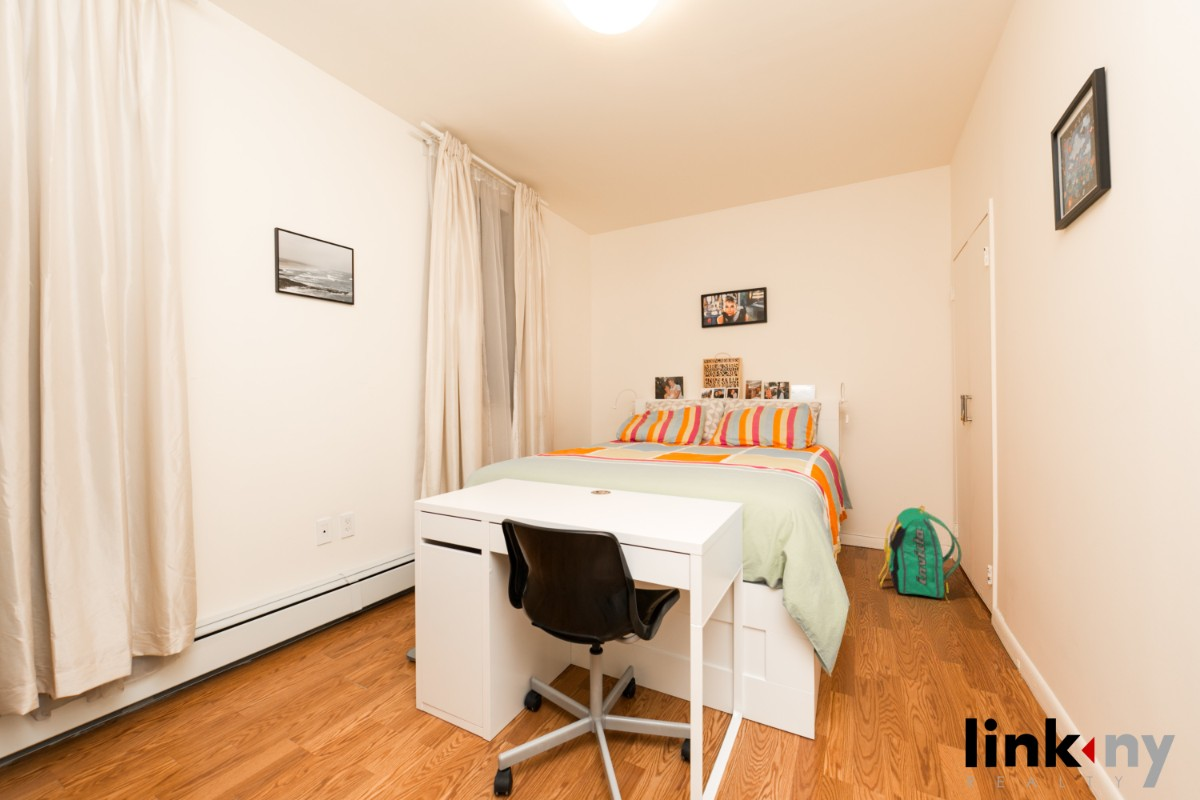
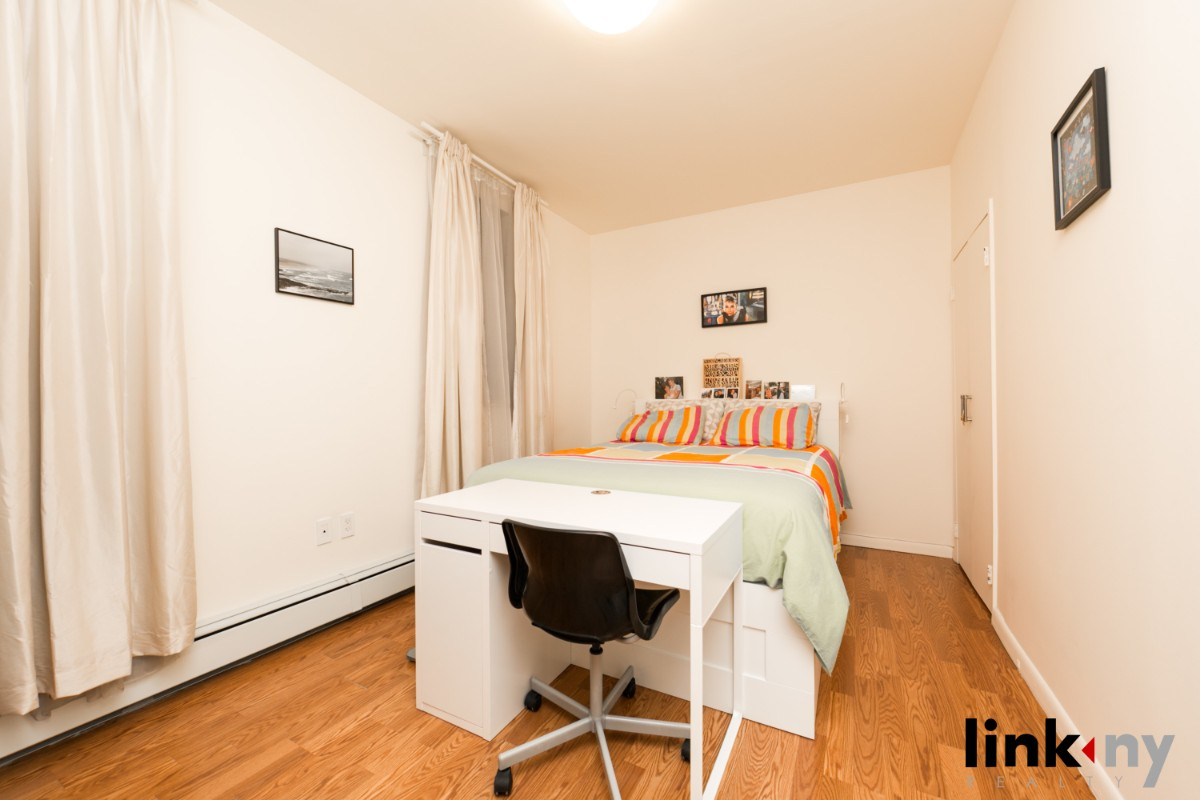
- backpack (916, 547)
